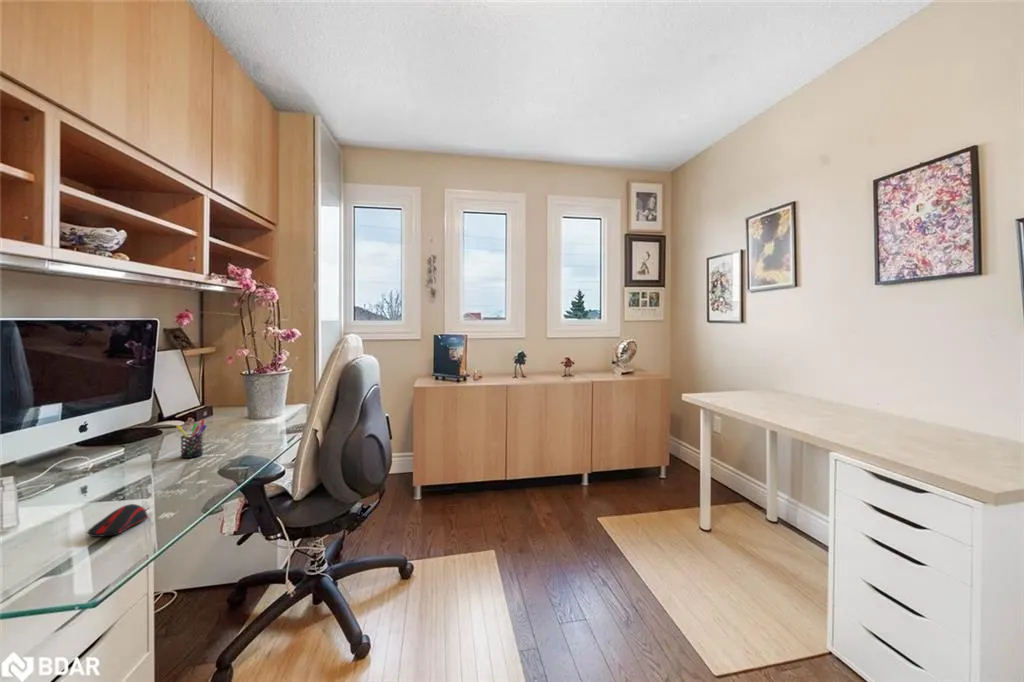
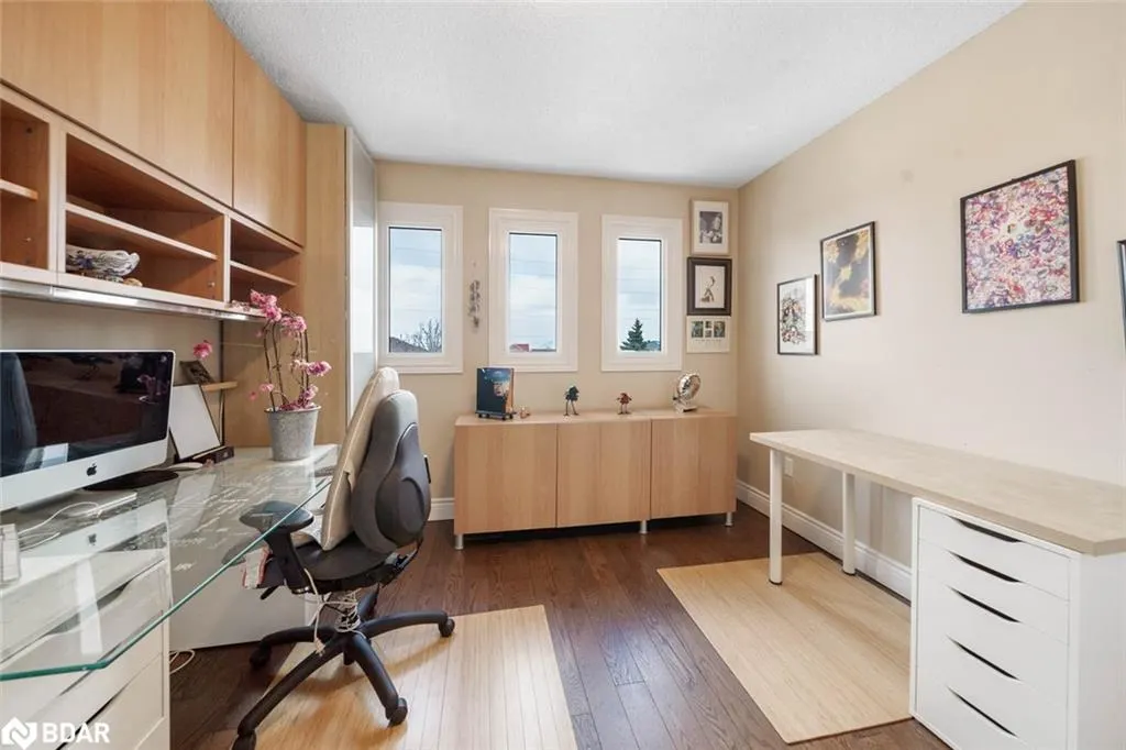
- pen holder (193, 437)
- computer mouse (120, 517)
